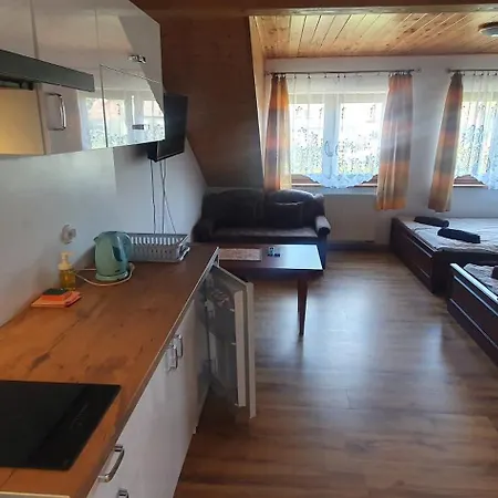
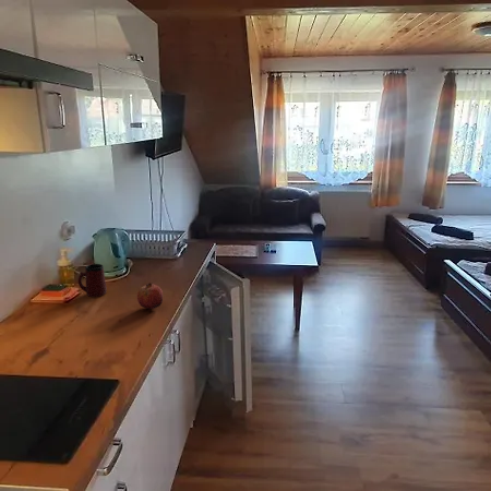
+ mug (92, 279)
+ fruit (149, 296)
